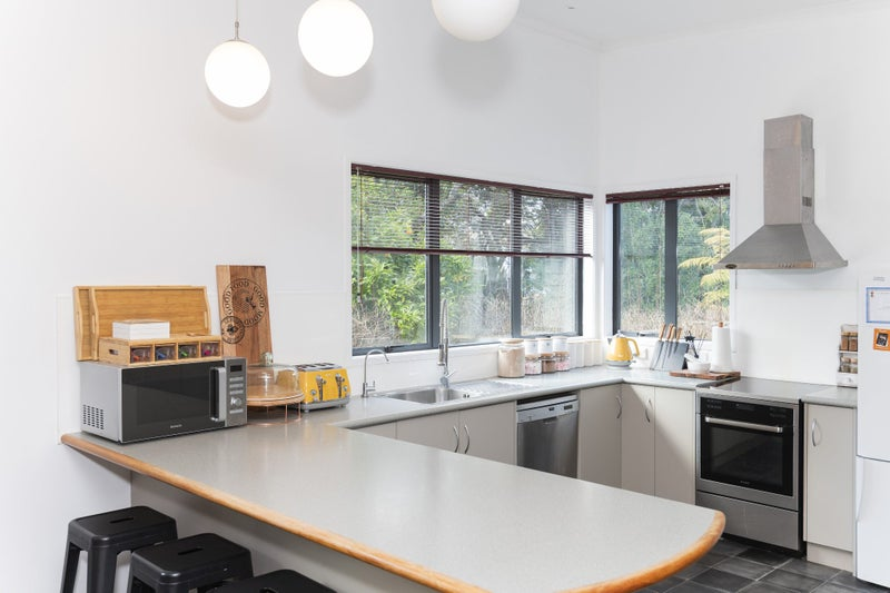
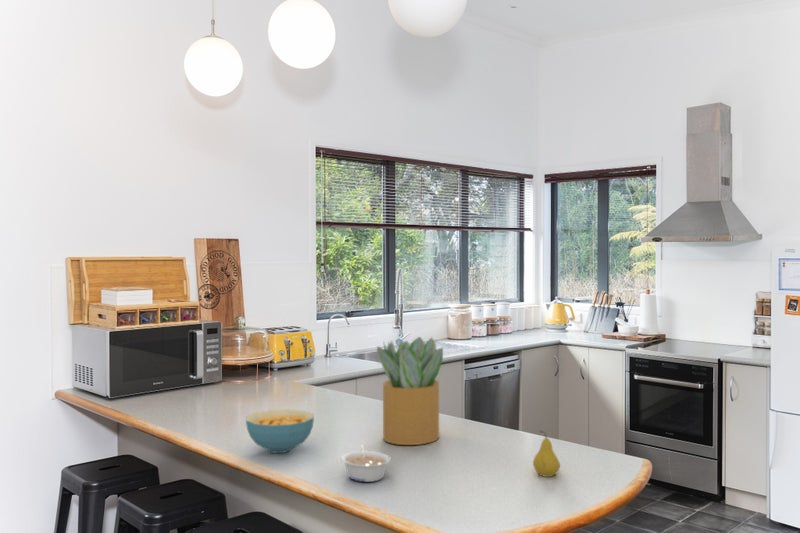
+ legume (364, 464)
+ potted plant (407, 389)
+ cereal bowl (280, 433)
+ fruit (546, 452)
